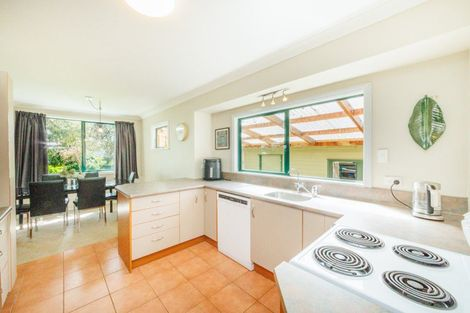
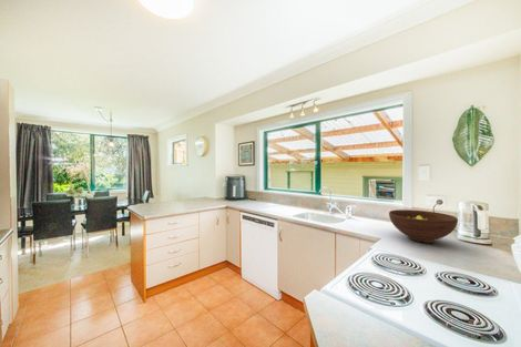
+ fruit bowl (420, 226)
